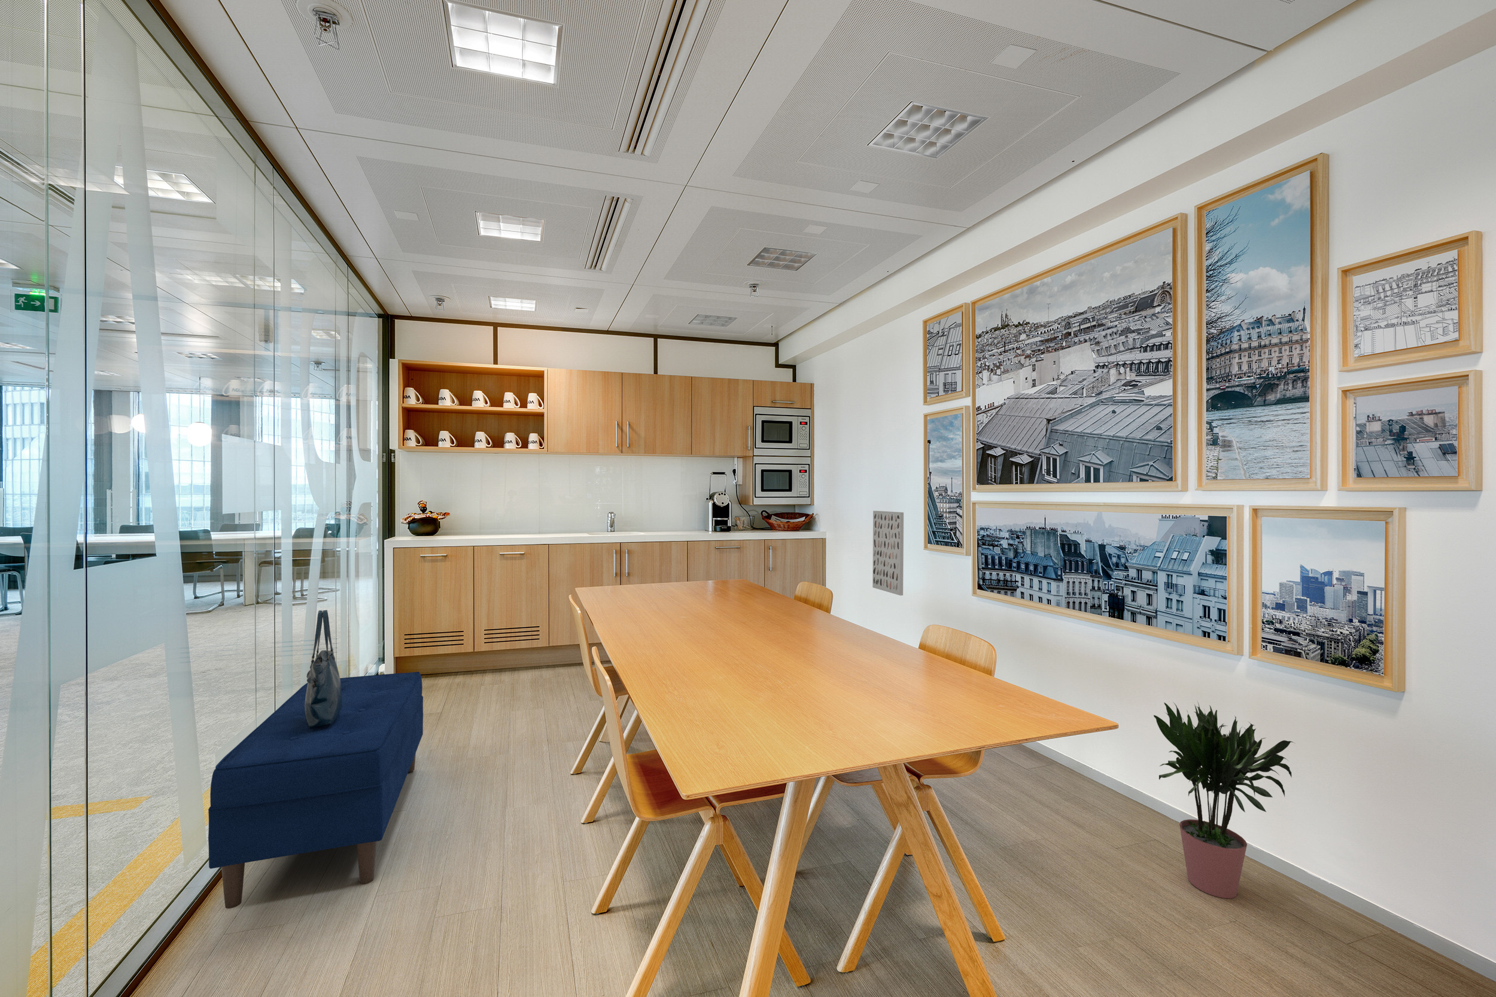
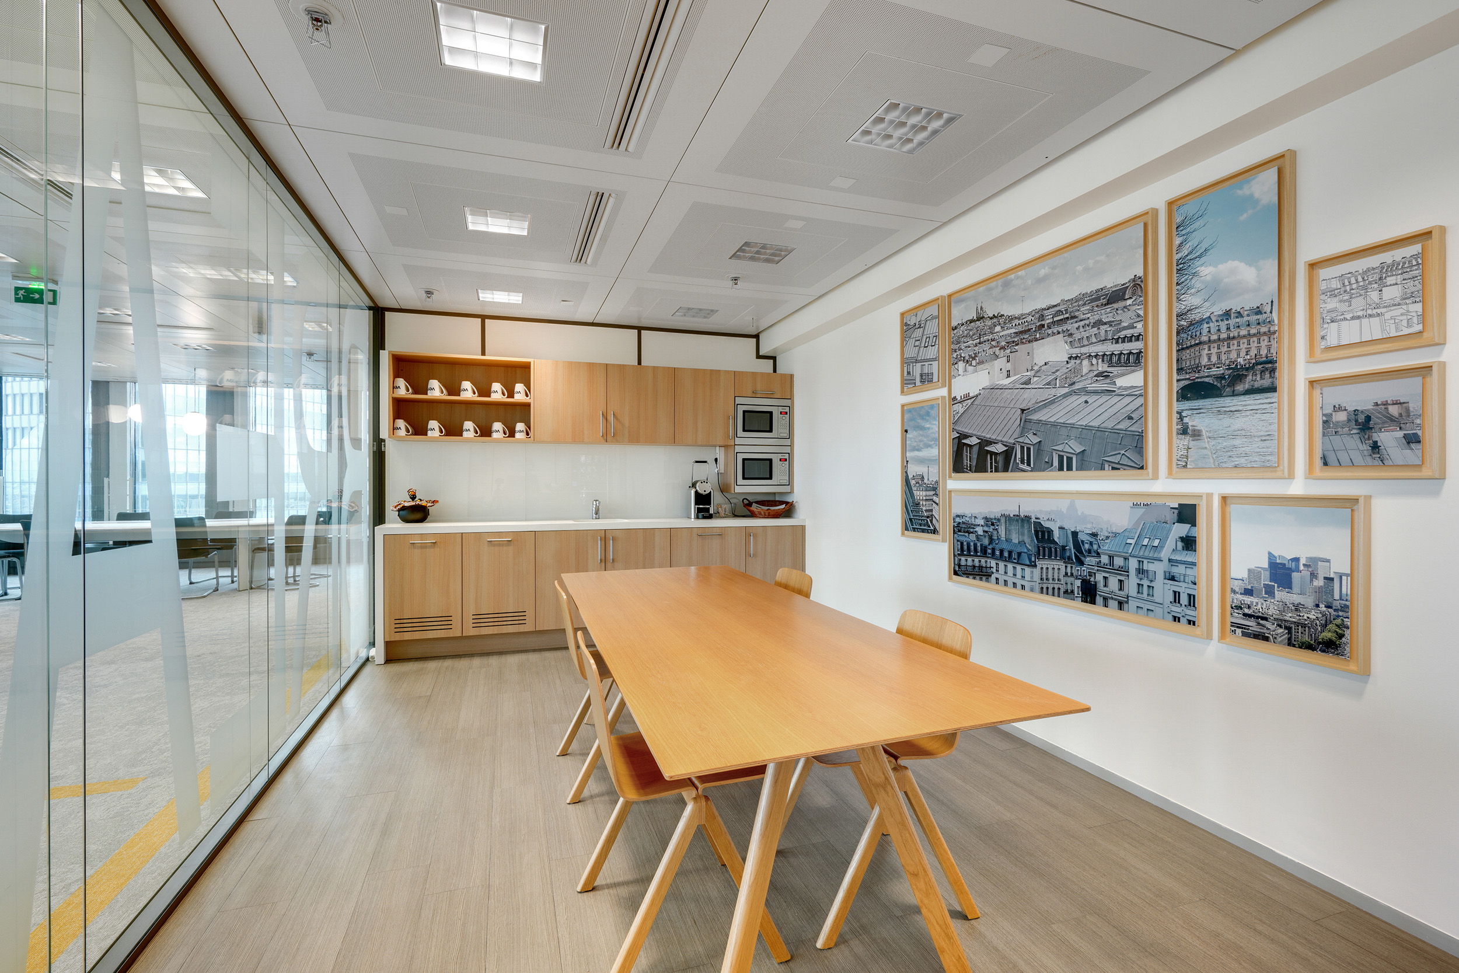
- bench (338, 767)
- potted plant (1231, 799)
- wall art (887, 552)
- tote bag (325, 664)
